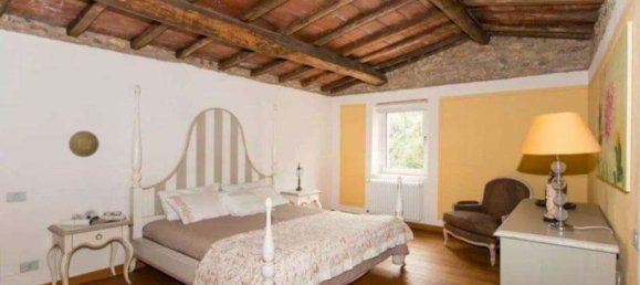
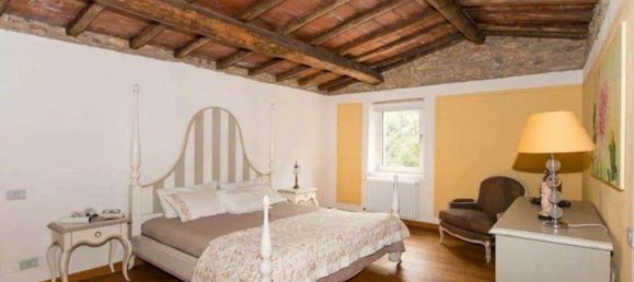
- decorative plate (84, 144)
